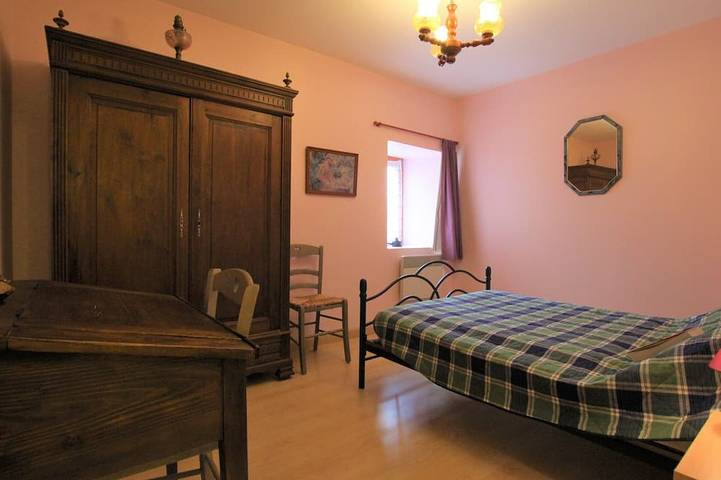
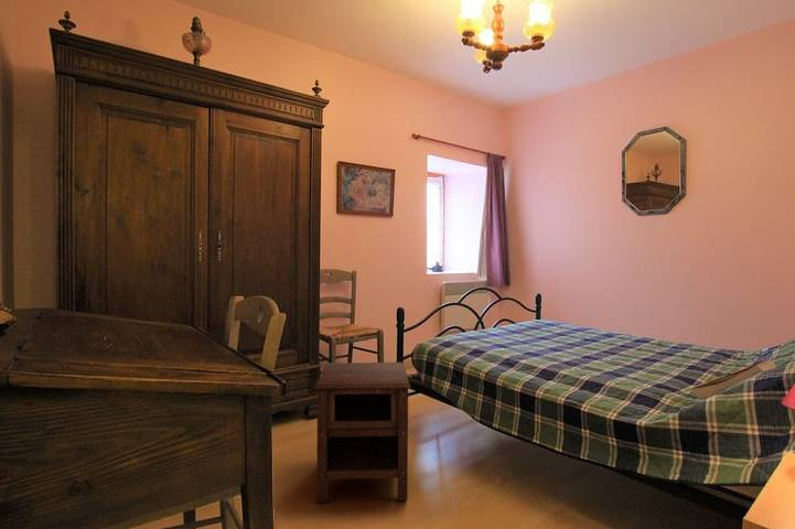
+ nightstand (363, 425)
